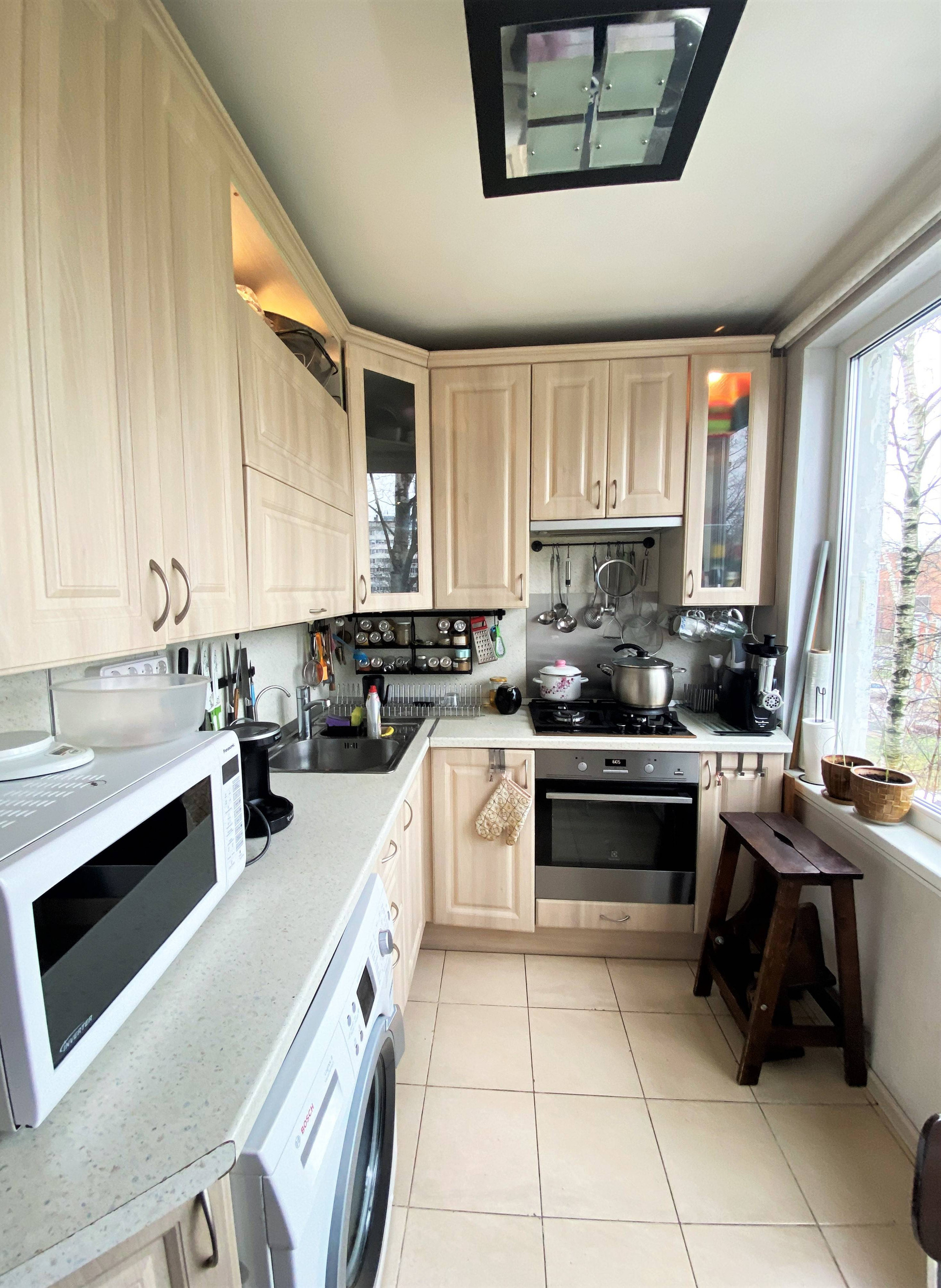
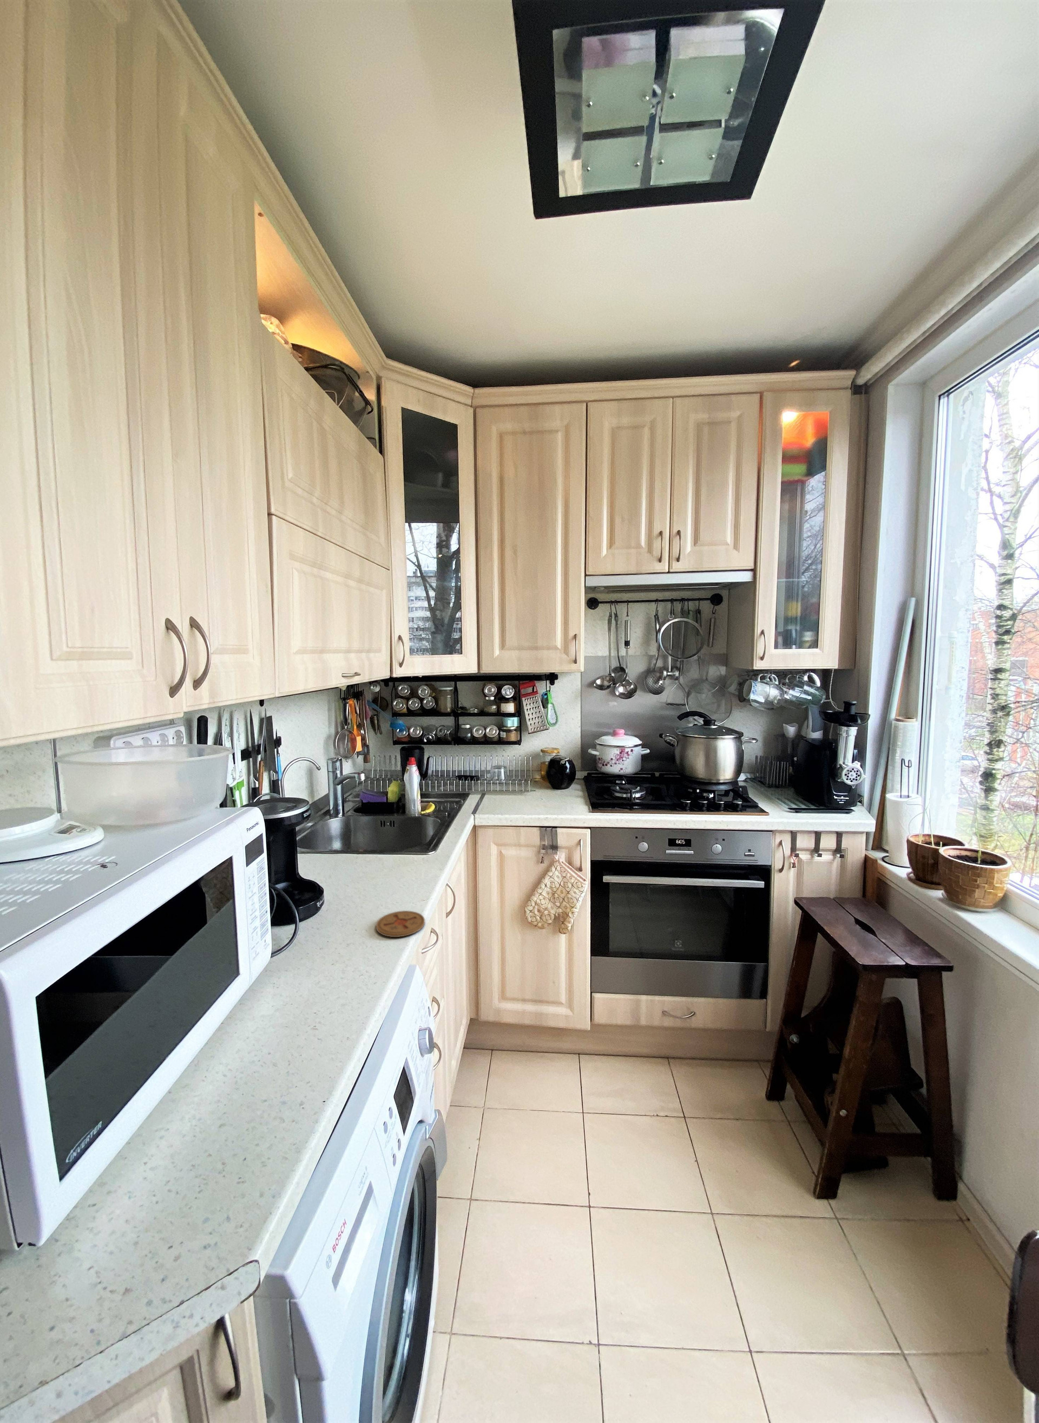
+ coaster (401, 923)
